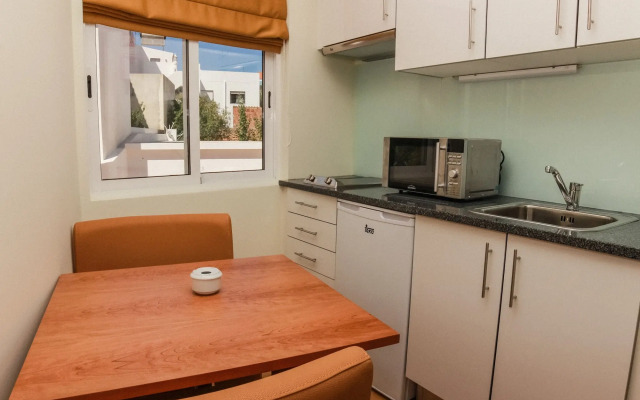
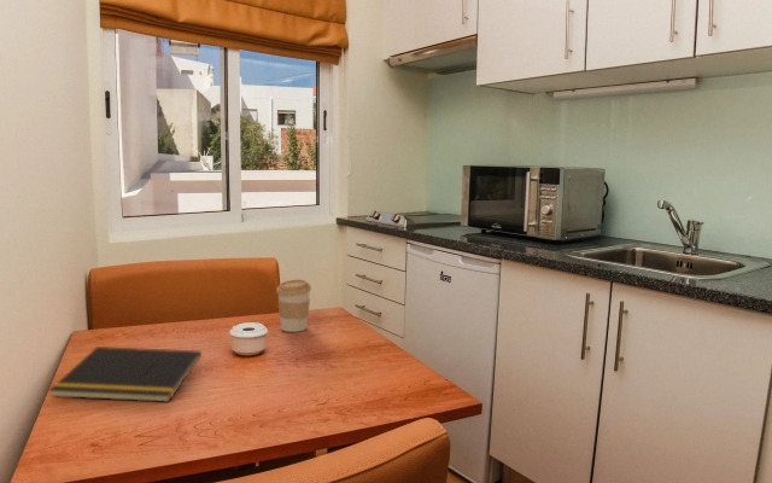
+ coffee cup (293, 304)
+ notepad (130, 372)
